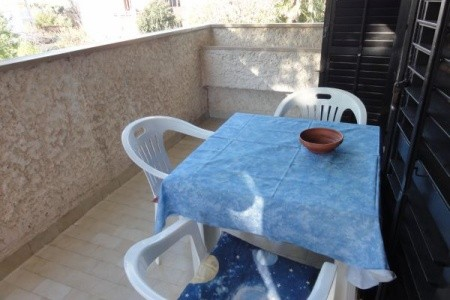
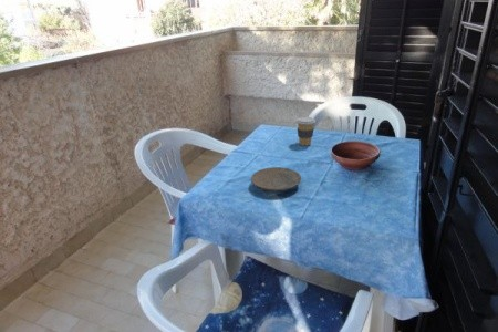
+ coffee cup (304, 131)
+ plate (276, 180)
